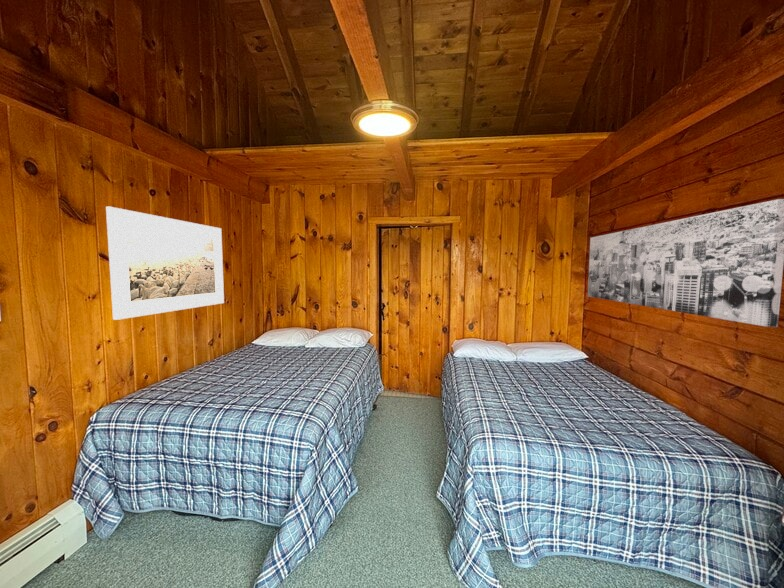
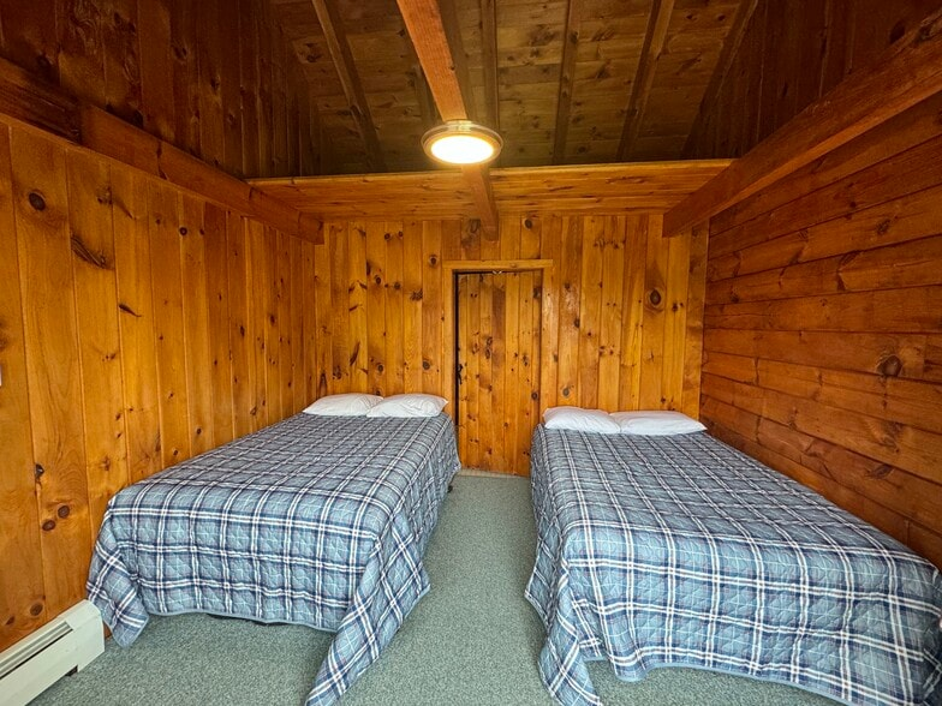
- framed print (177, 265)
- wall art (650, 266)
